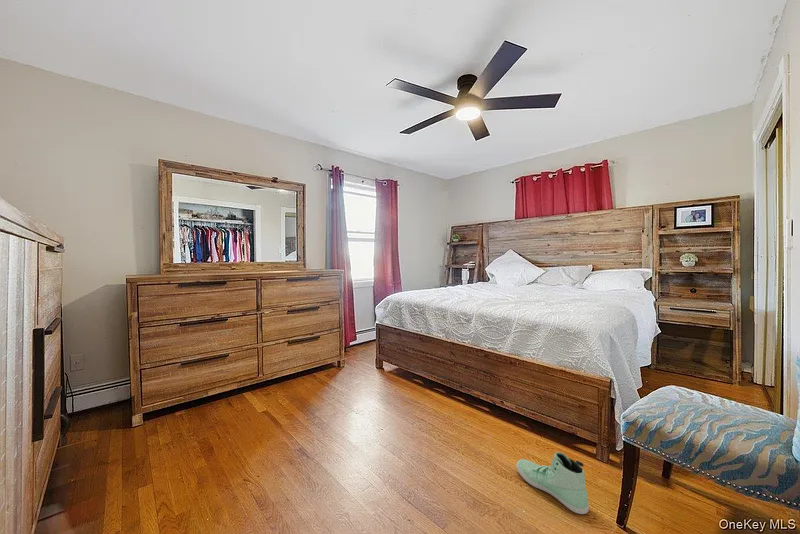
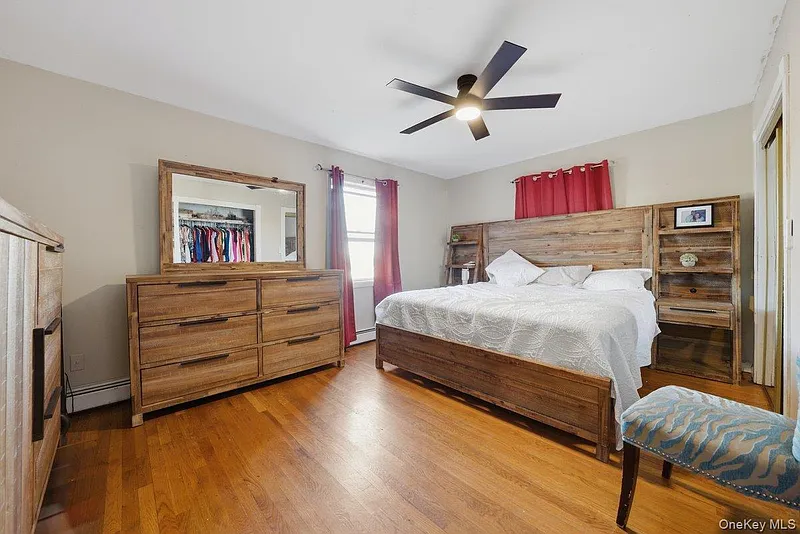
- sneaker (549, 468)
